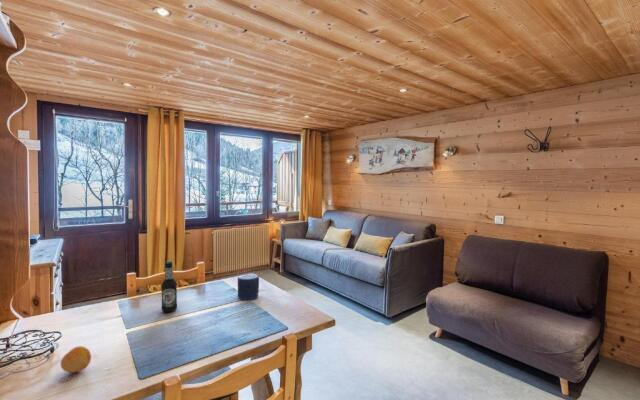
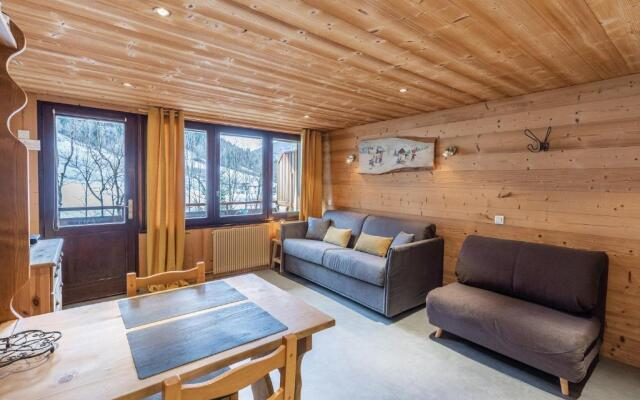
- fruit (76, 359)
- bottle (169, 286)
- candle (248, 286)
